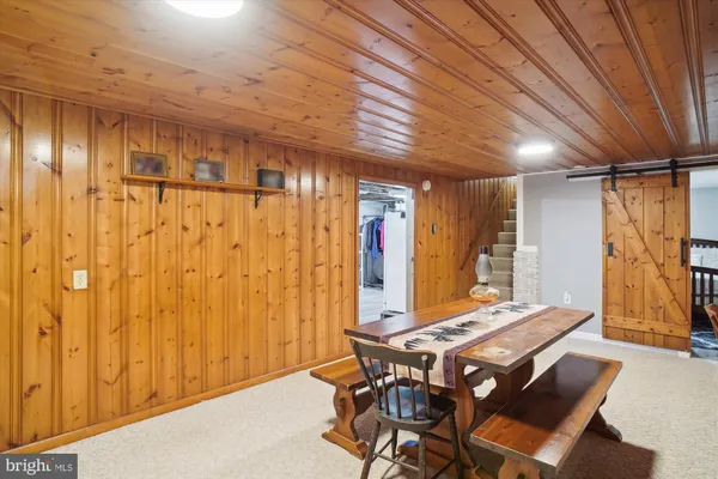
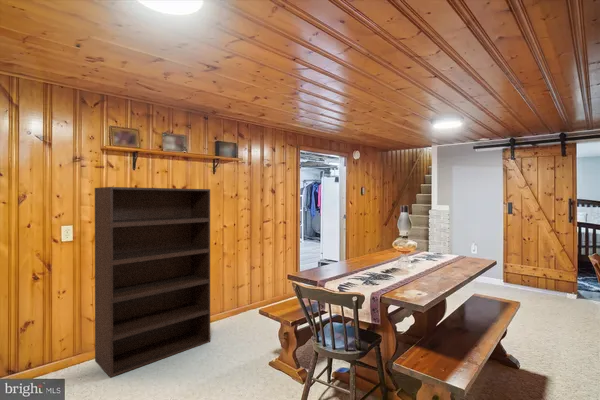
+ bookshelf (156, 269)
